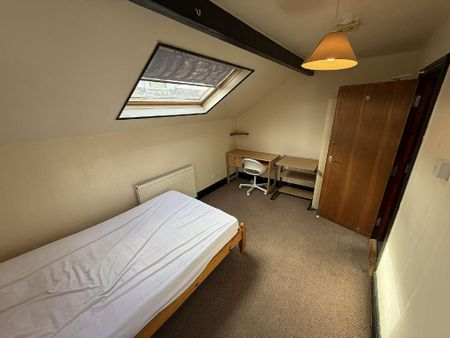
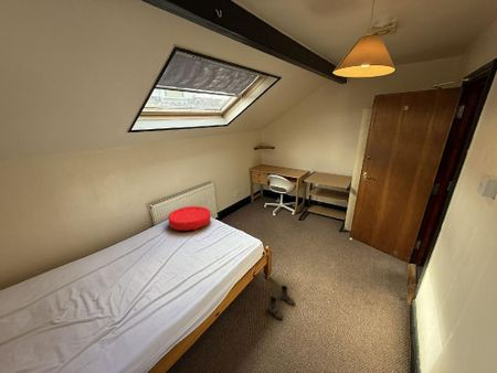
+ cushion (190, 219)
+ boots (283, 299)
